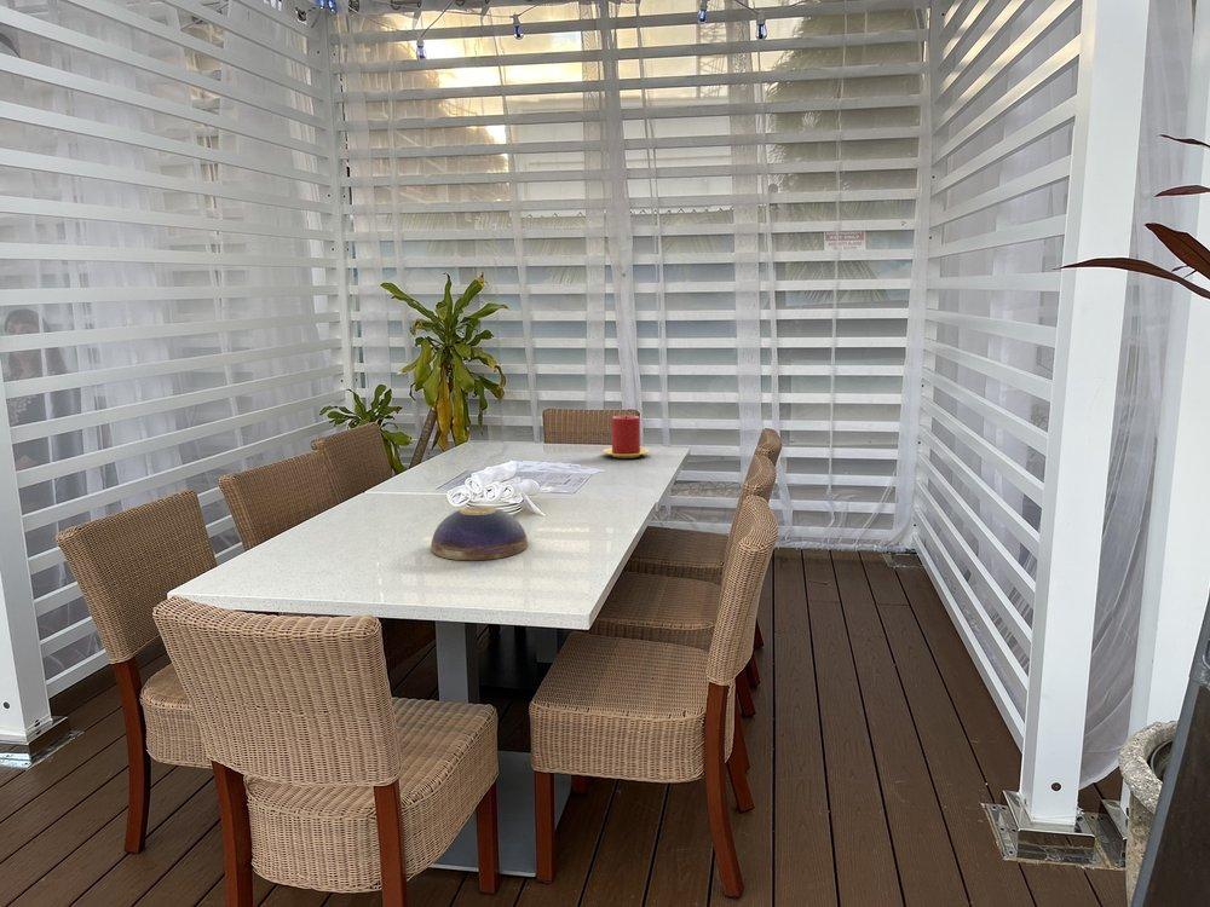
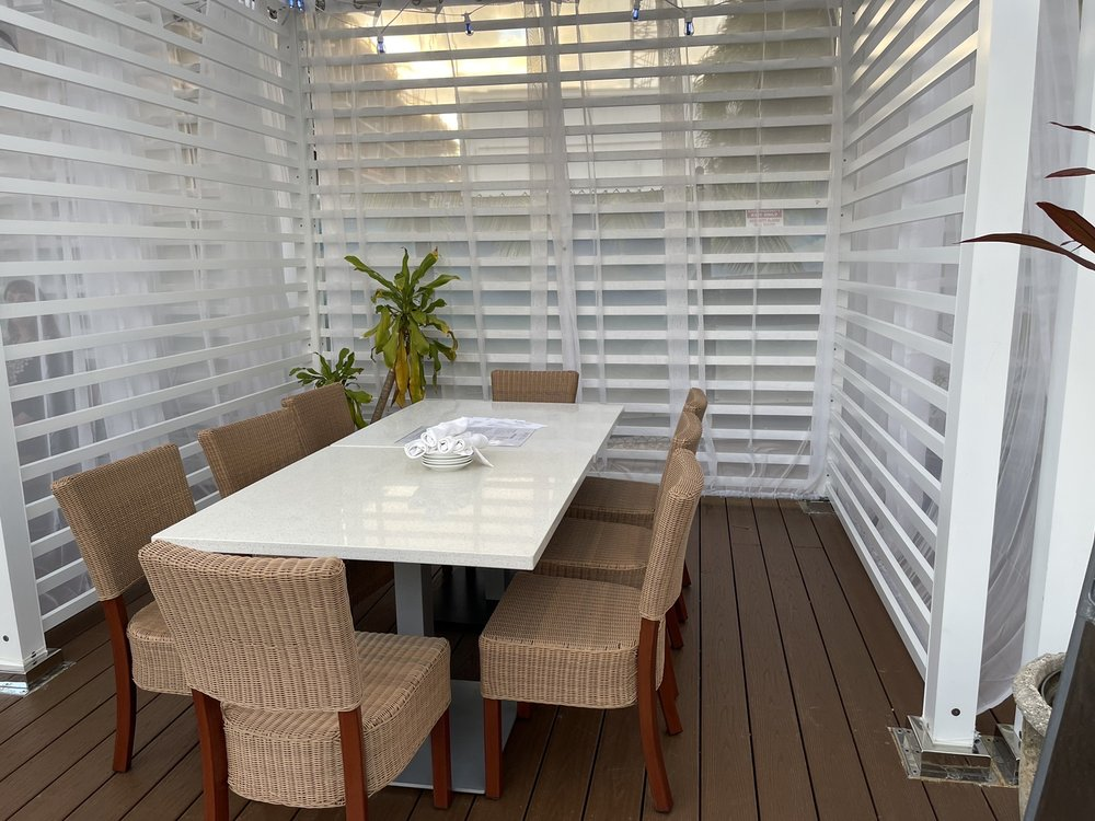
- decorative bowl (478, 526)
- candle (626, 435)
